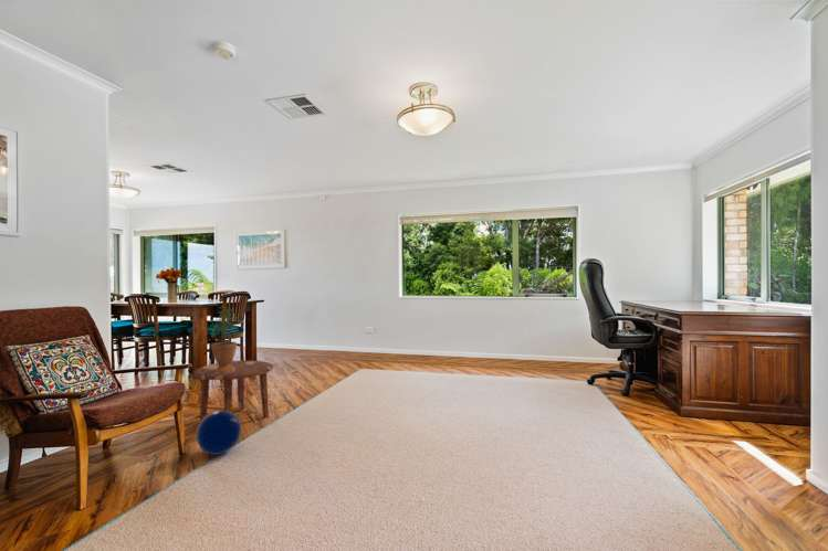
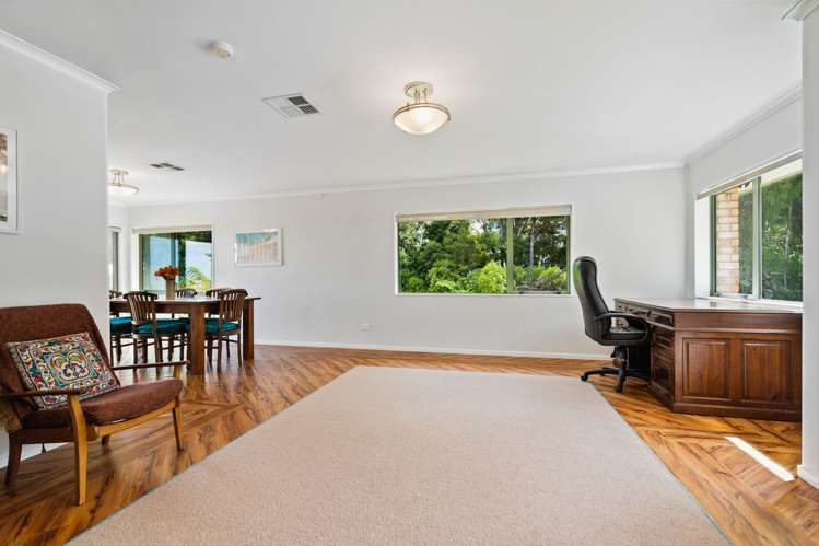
- ball (219, 432)
- potted plant (227, 336)
- side table (231, 393)
